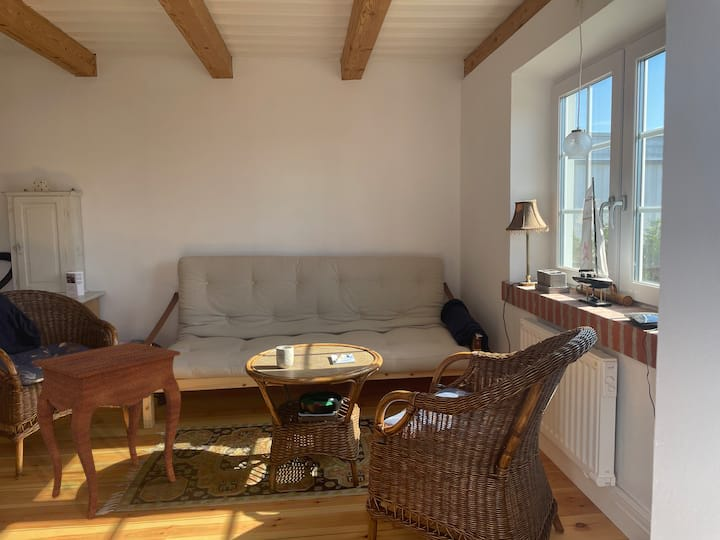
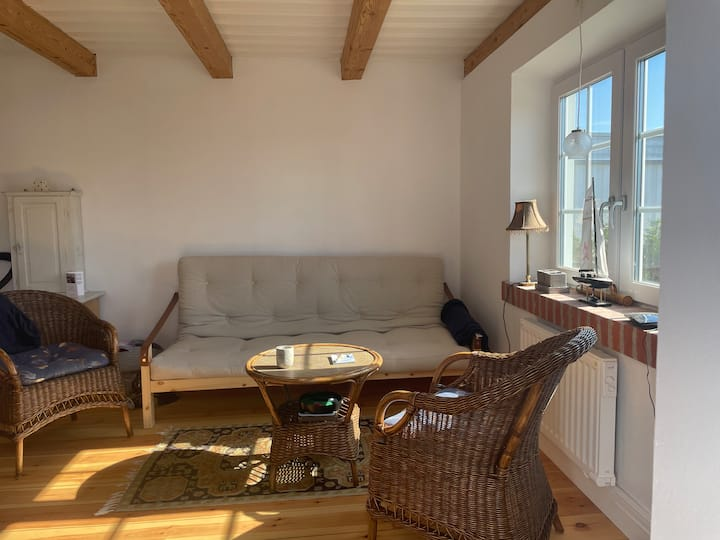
- side table (128, 424)
